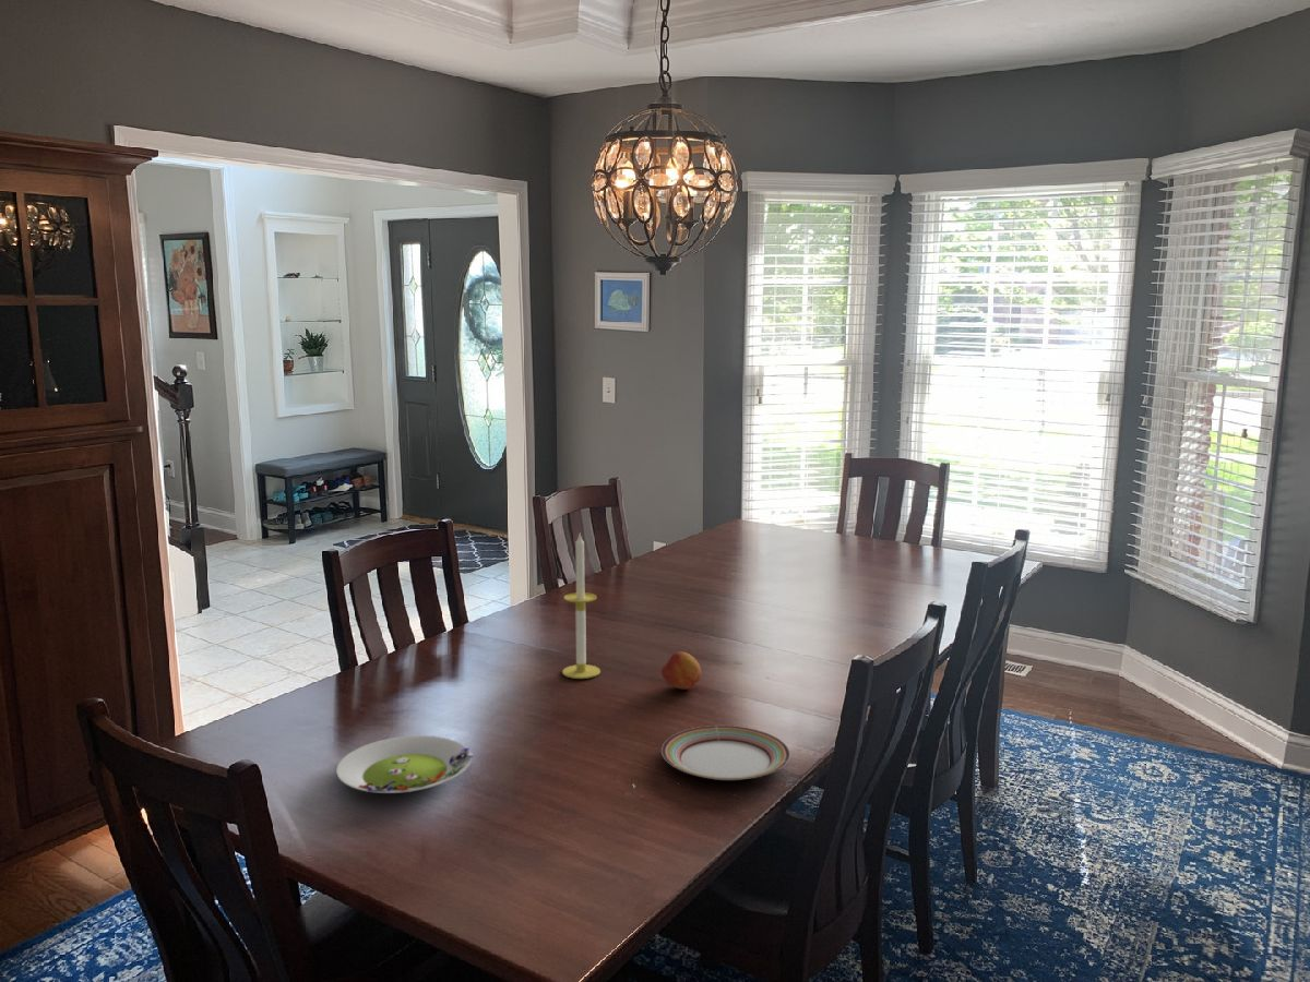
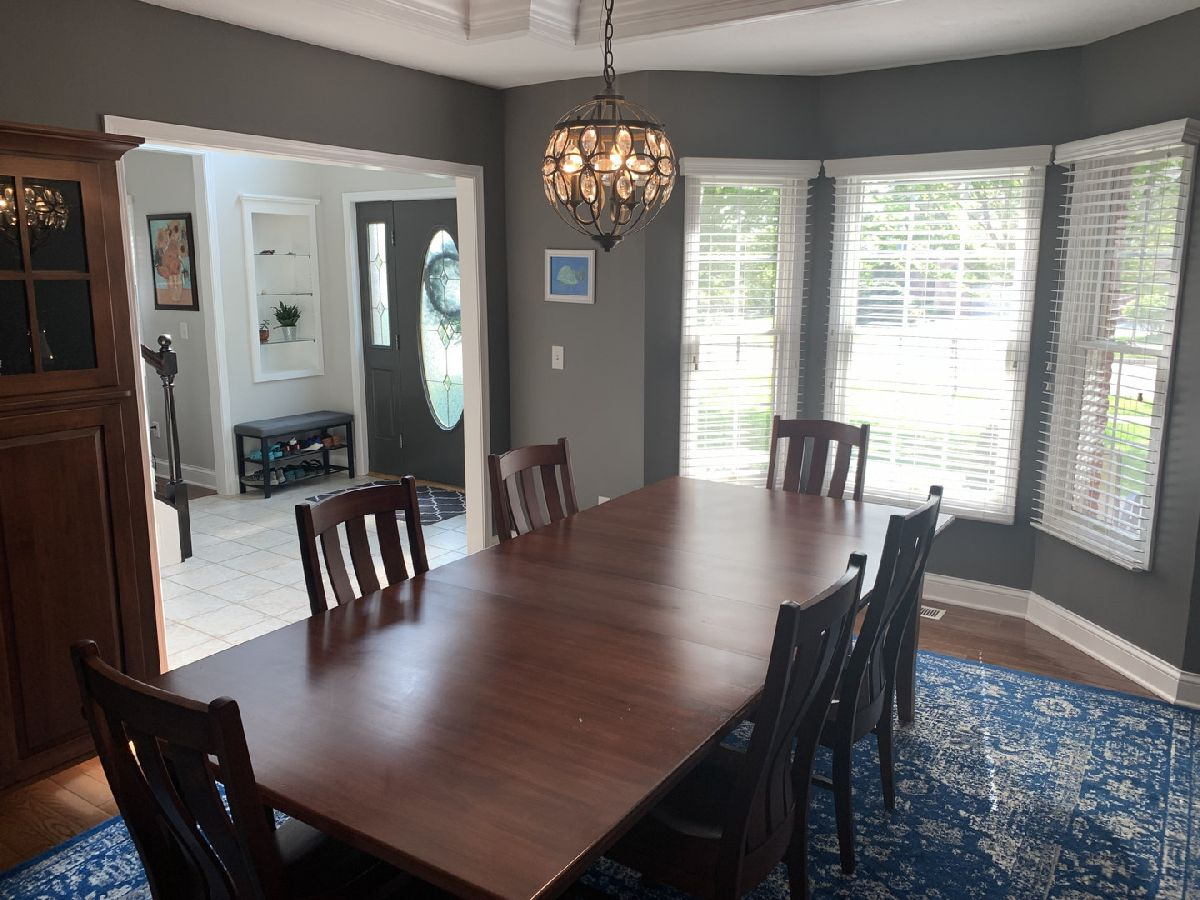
- candle (580, 602)
- fruit (681, 669)
- salad plate (405, 765)
- plate (725, 755)
